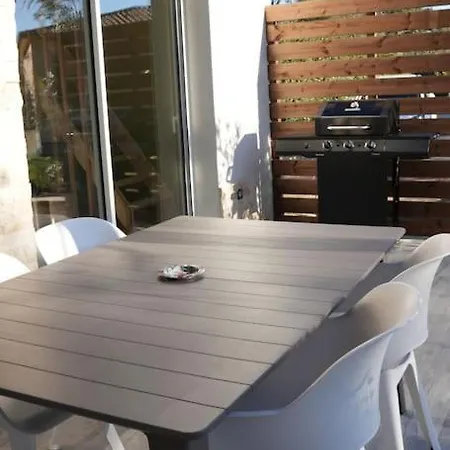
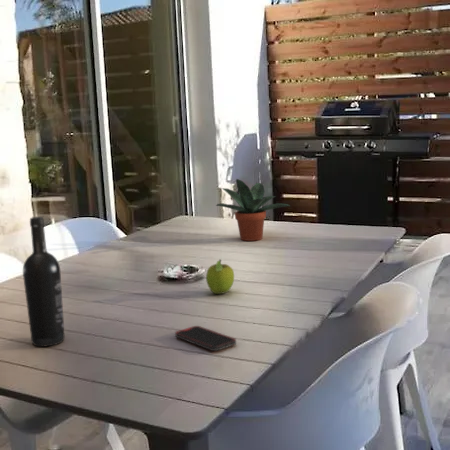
+ fruit (219, 276)
+ wine bottle (42, 280)
+ smartphone (205, 337)
+ potted plant (250, 207)
